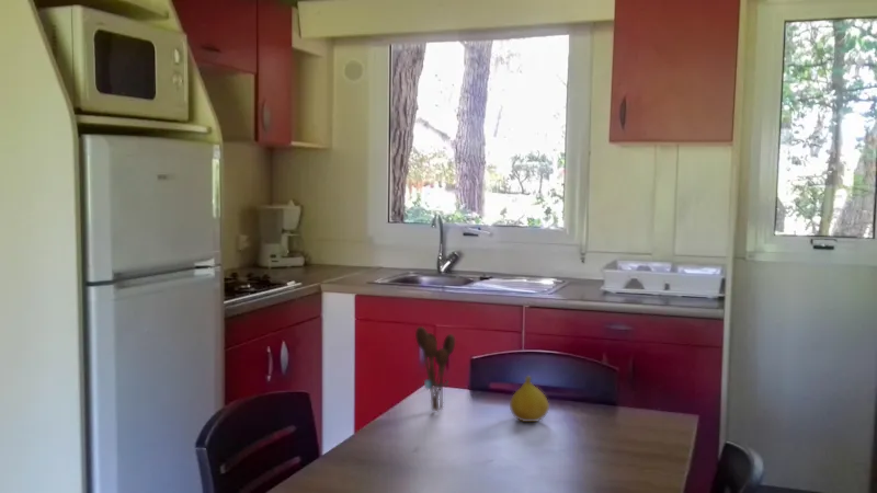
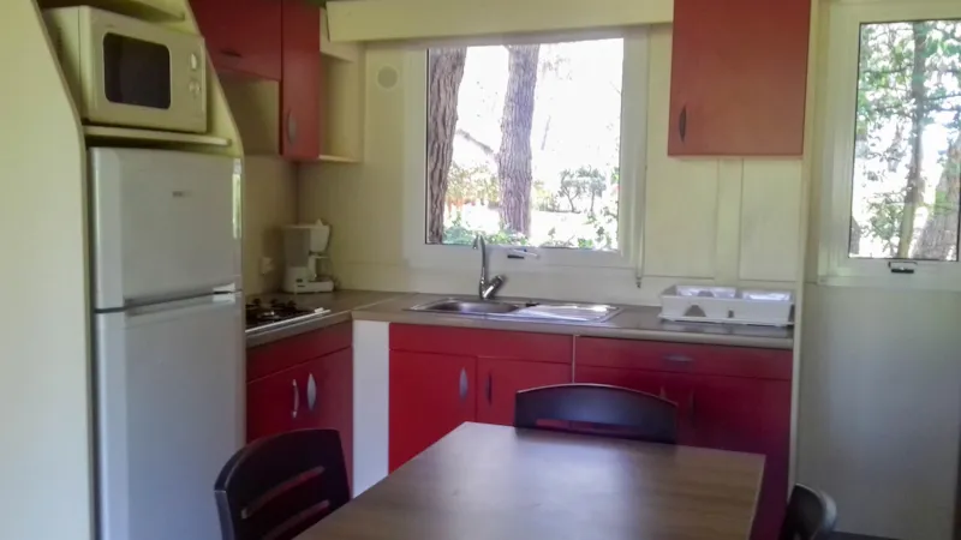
- fruit (528, 398)
- utensil holder (433, 368)
